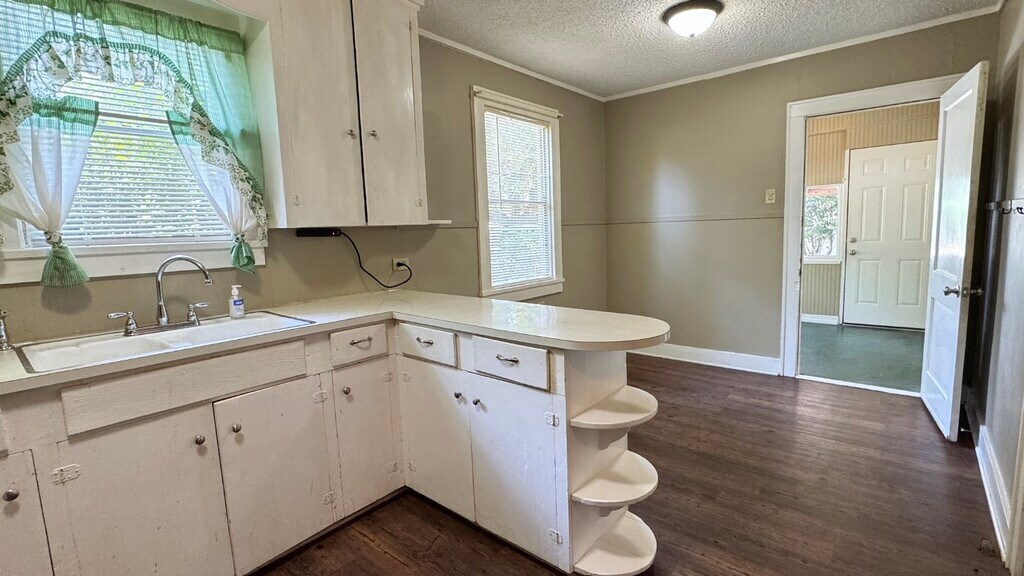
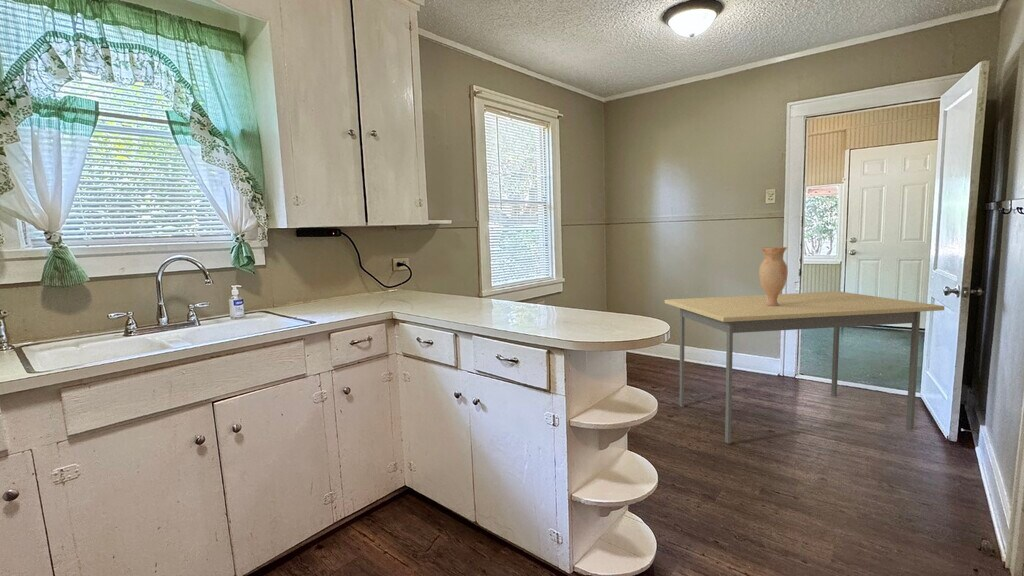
+ vase (773, 276)
+ dining table (788, 329)
